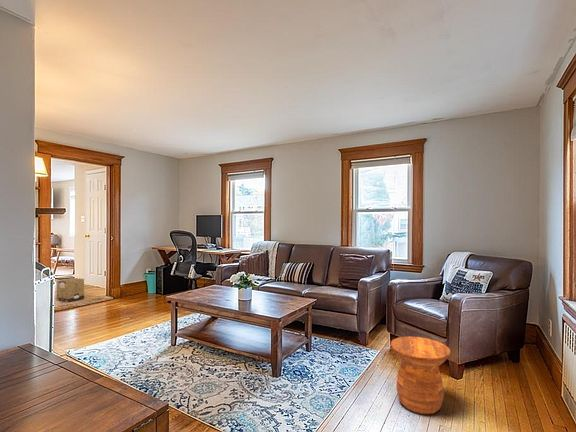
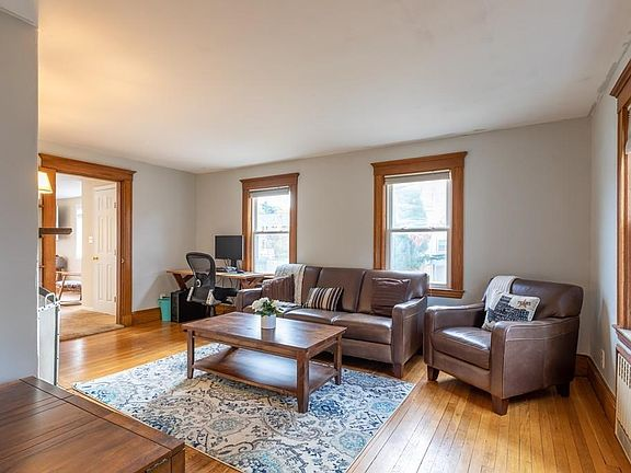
- side table (419, 375)
- cardboard box (70, 289)
